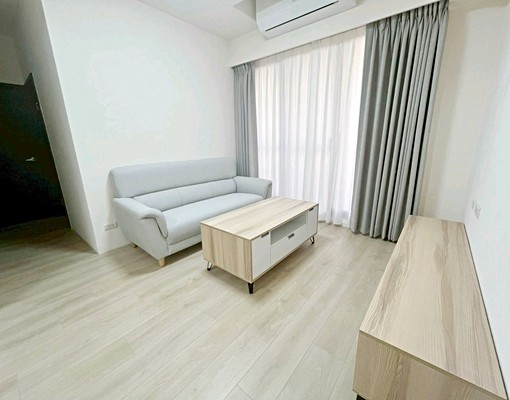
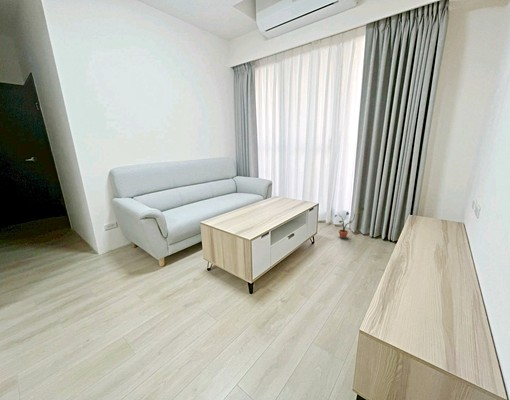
+ potted plant (347, 223)
